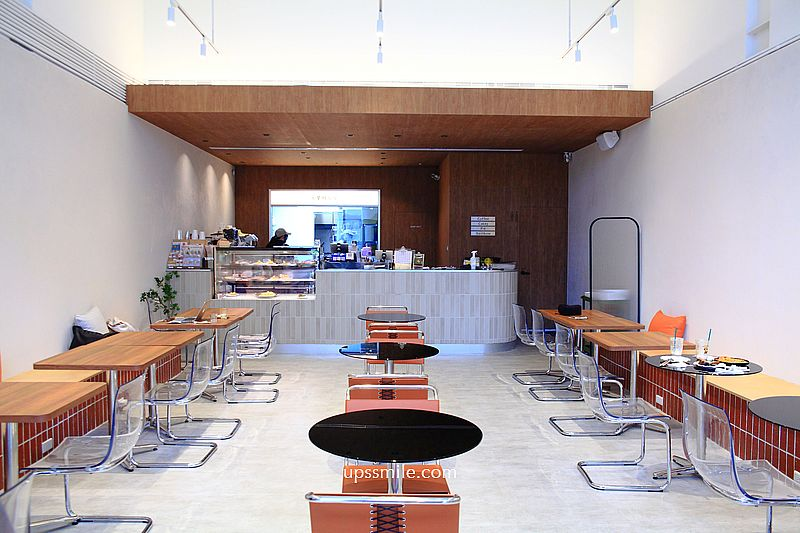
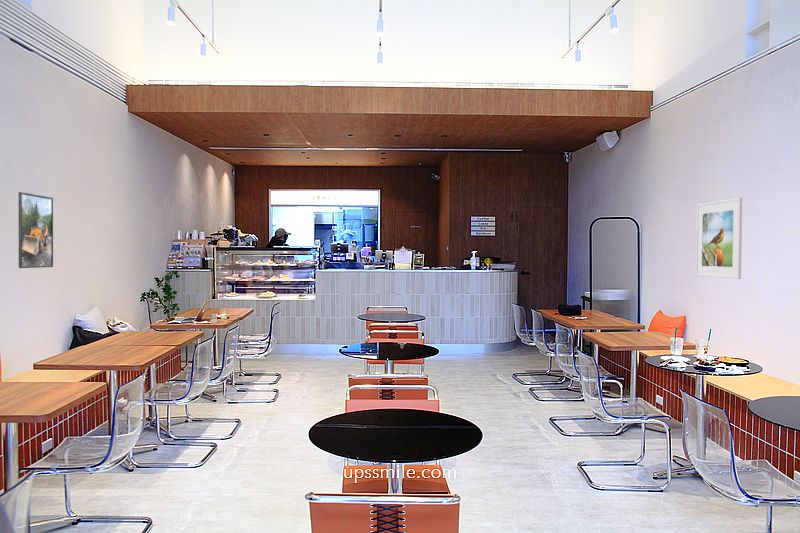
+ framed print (717, 239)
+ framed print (36, 231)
